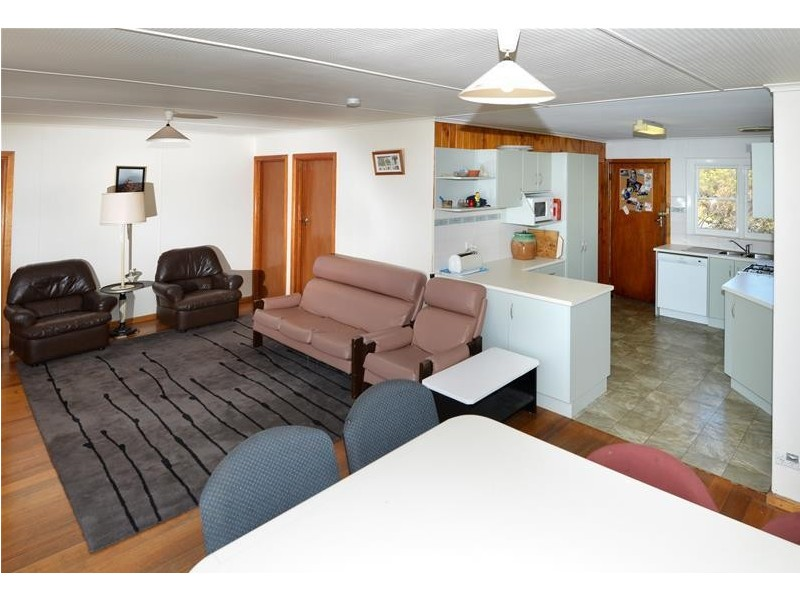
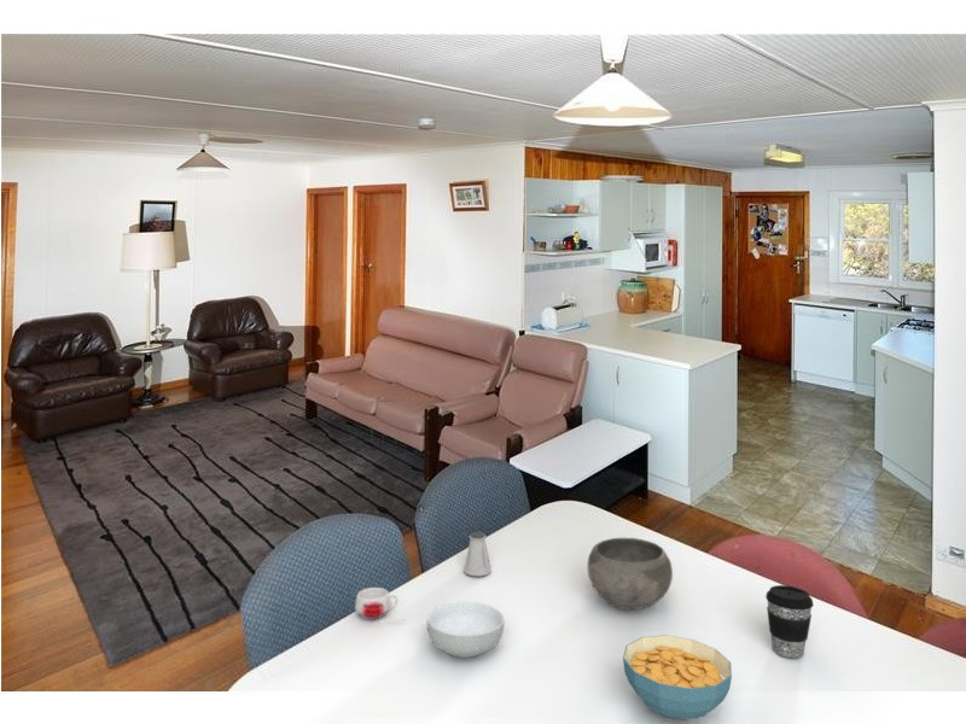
+ saltshaker (477, 551)
+ cereal bowl (675, 684)
+ bowl (628, 576)
+ cereal bowl (465, 632)
+ mug (380, 603)
+ coffee cup (788, 621)
